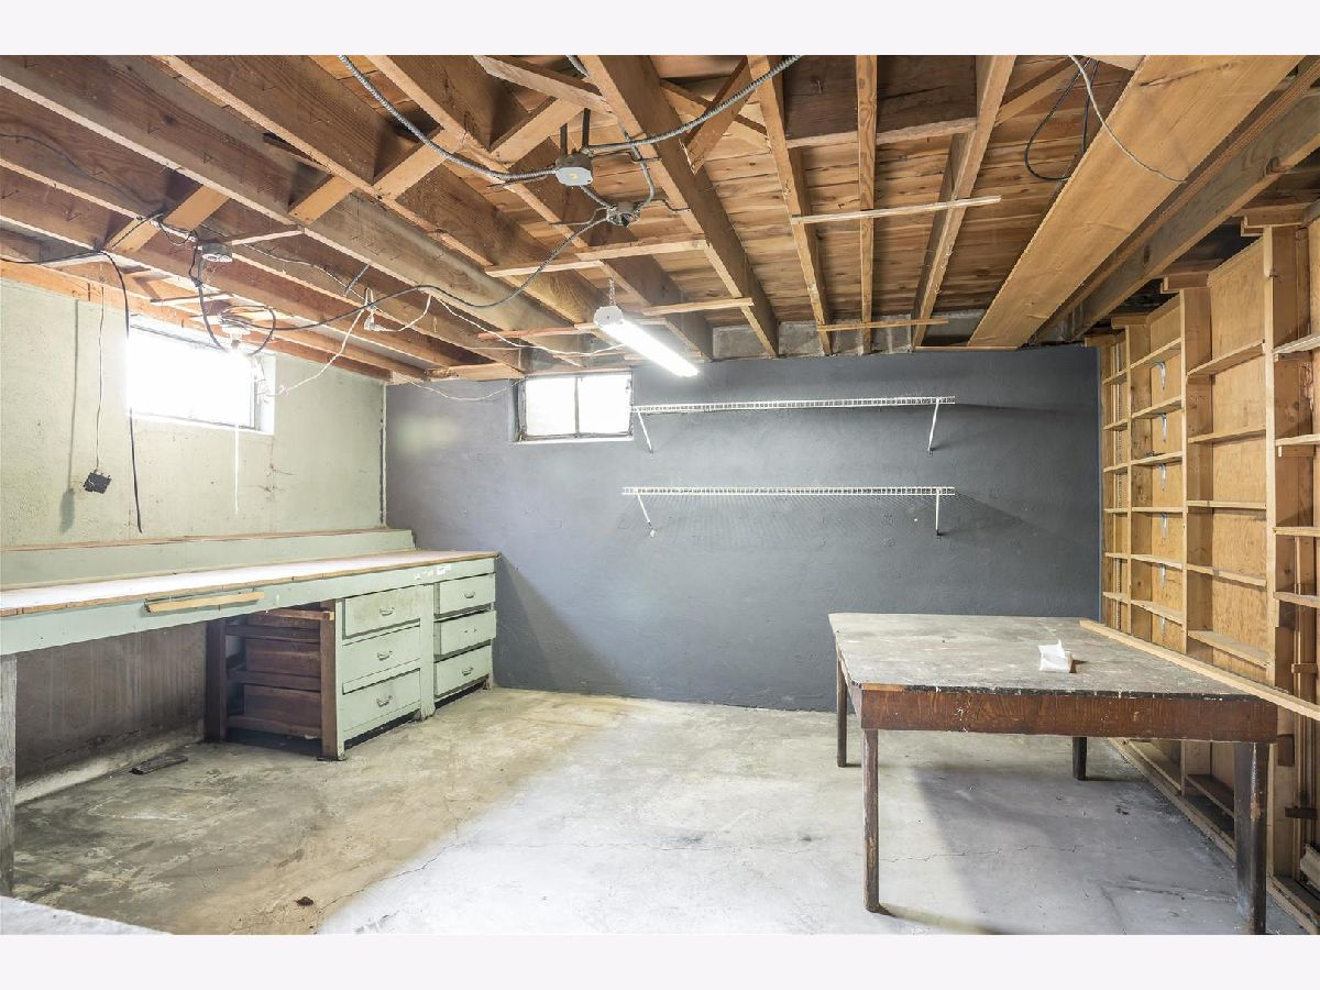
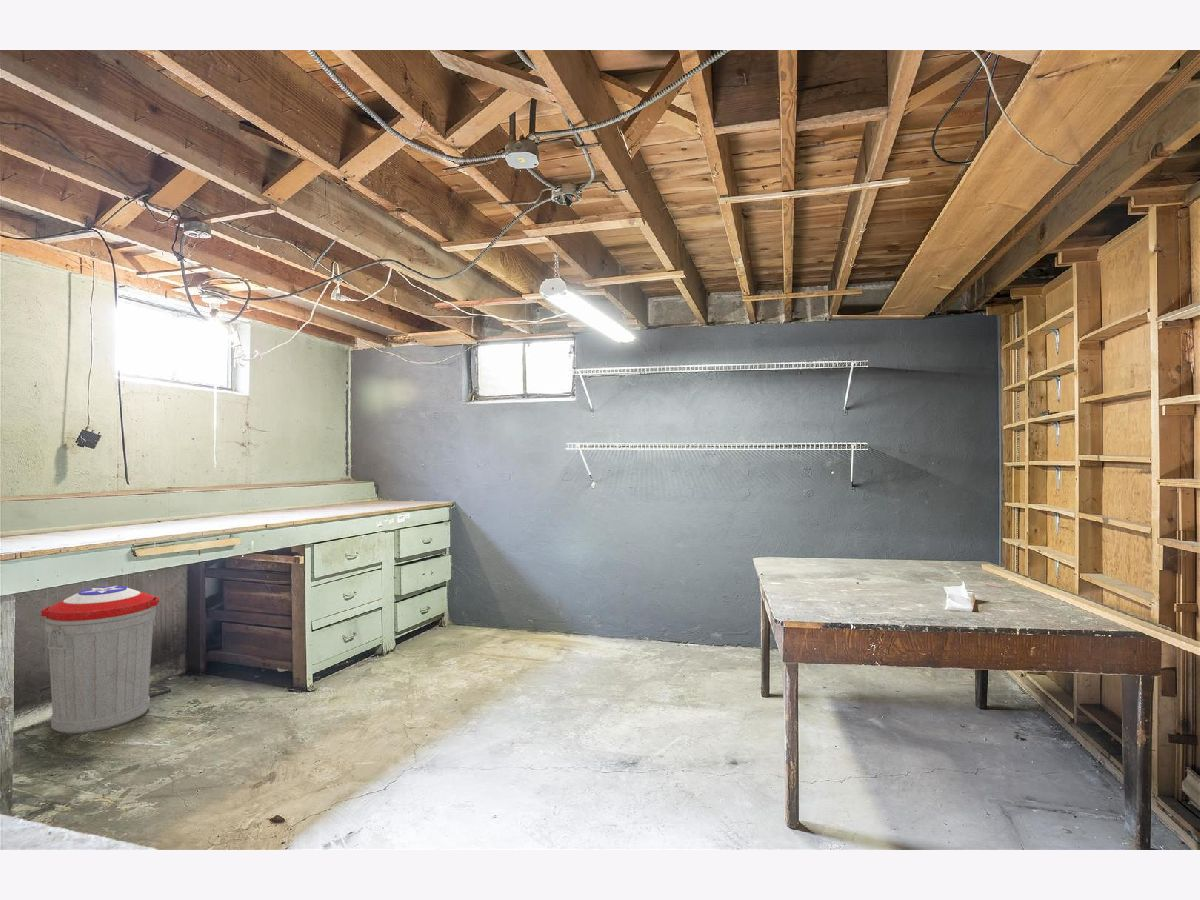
+ trash can (102, 653)
